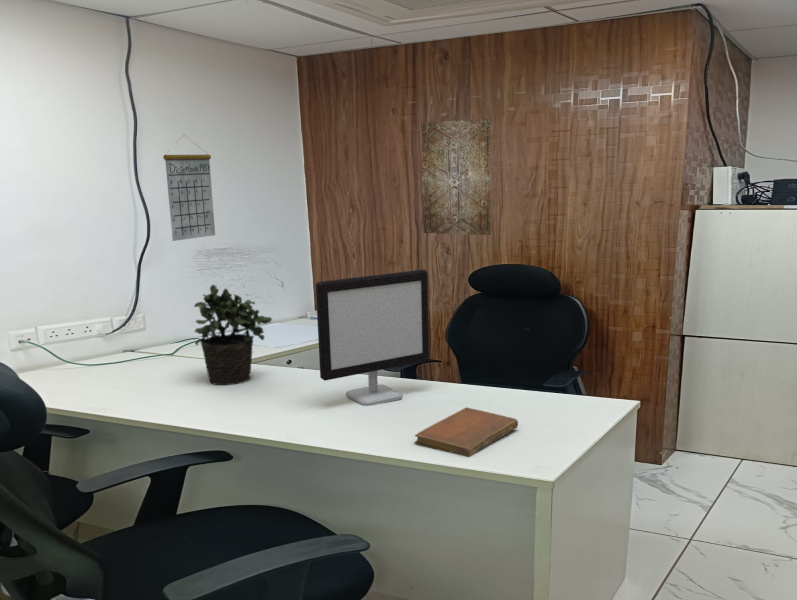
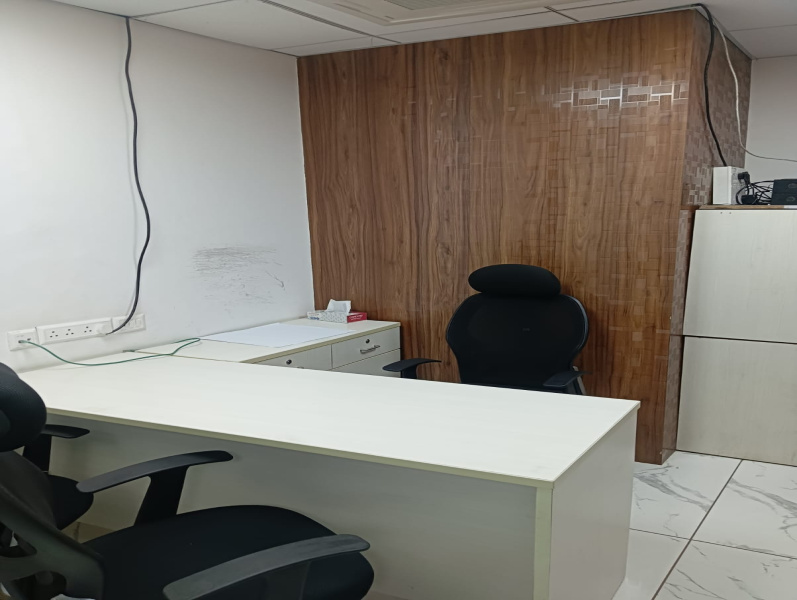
- notebook (467, 431)
- computer monitor (373, 337)
- potted plant (224, 332)
- calendar (190, 186)
- wall art (455, 178)
